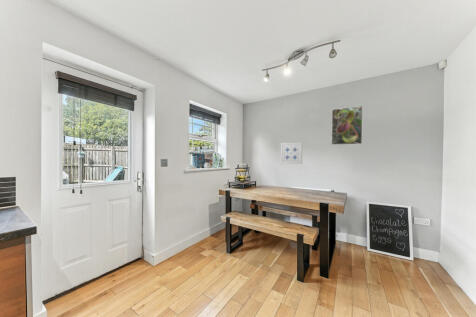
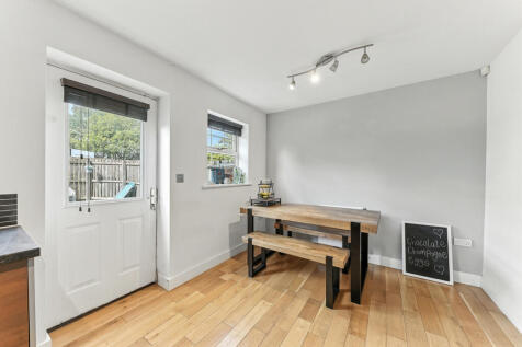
- wall art (291, 153)
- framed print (346, 126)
